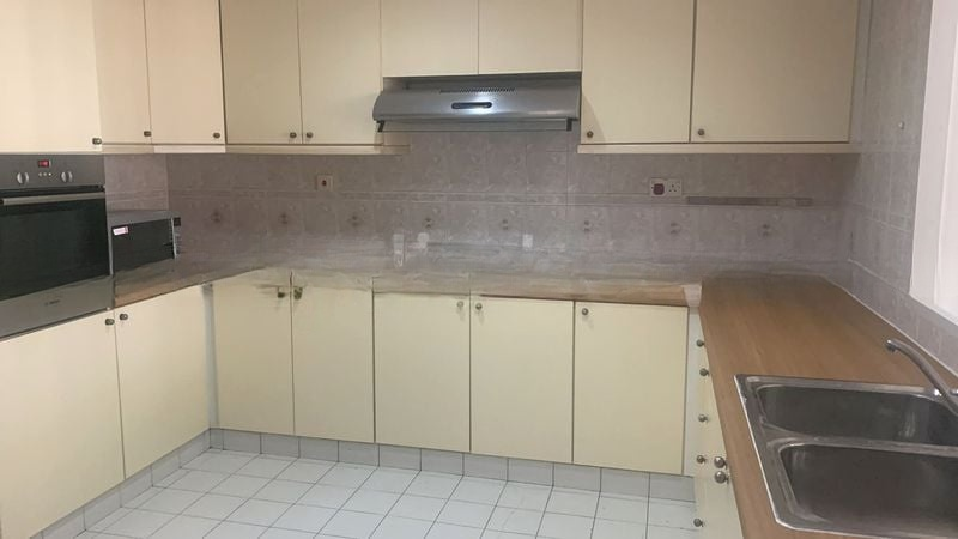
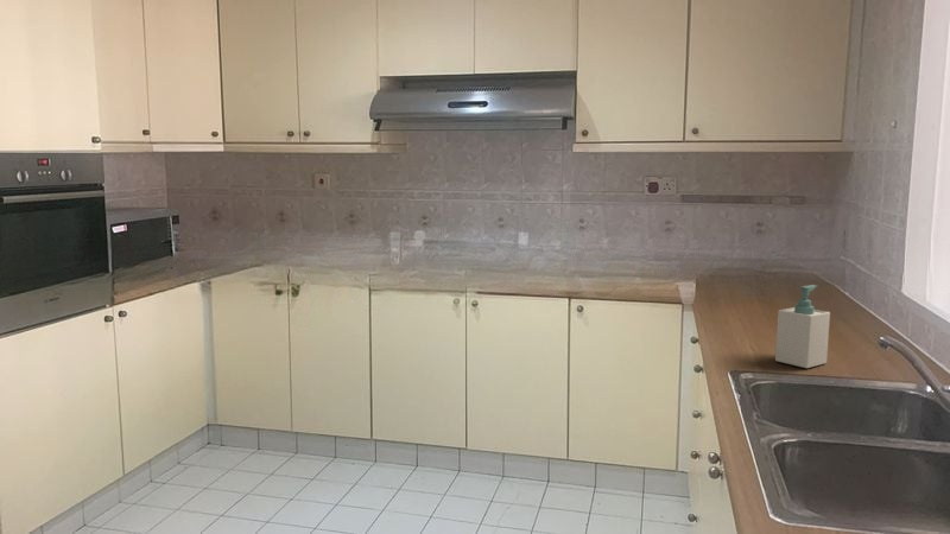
+ soap bottle (803, 324)
